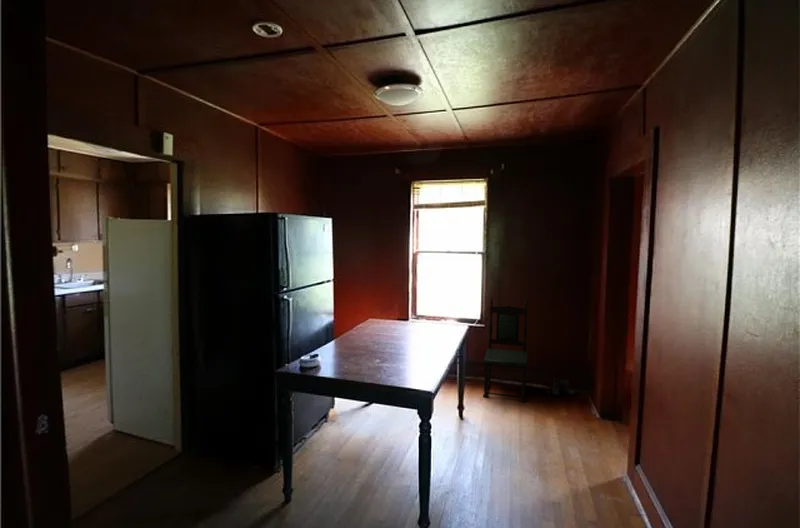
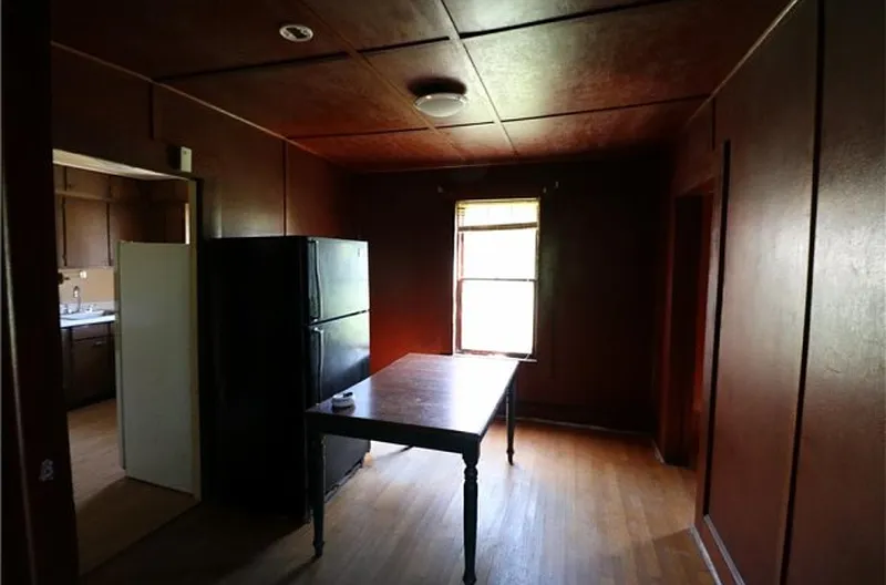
- dining chair (506, 344)
- boots (561, 387)
